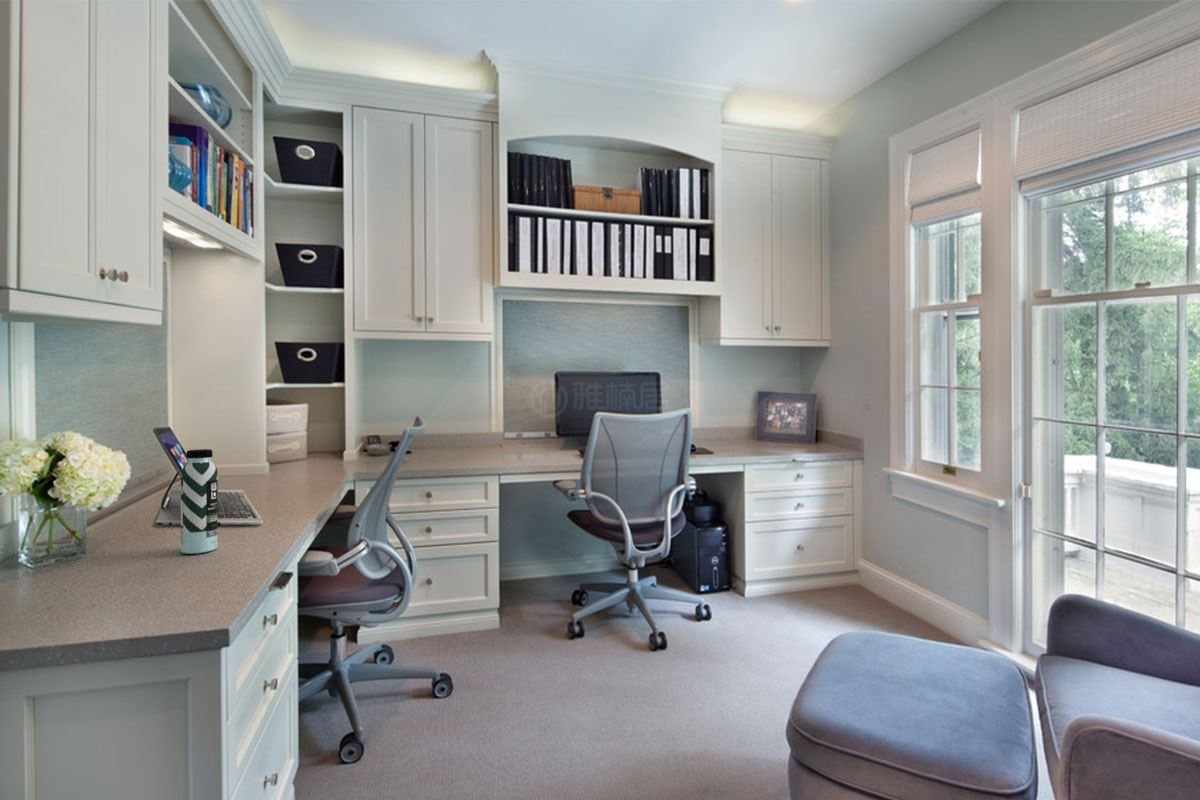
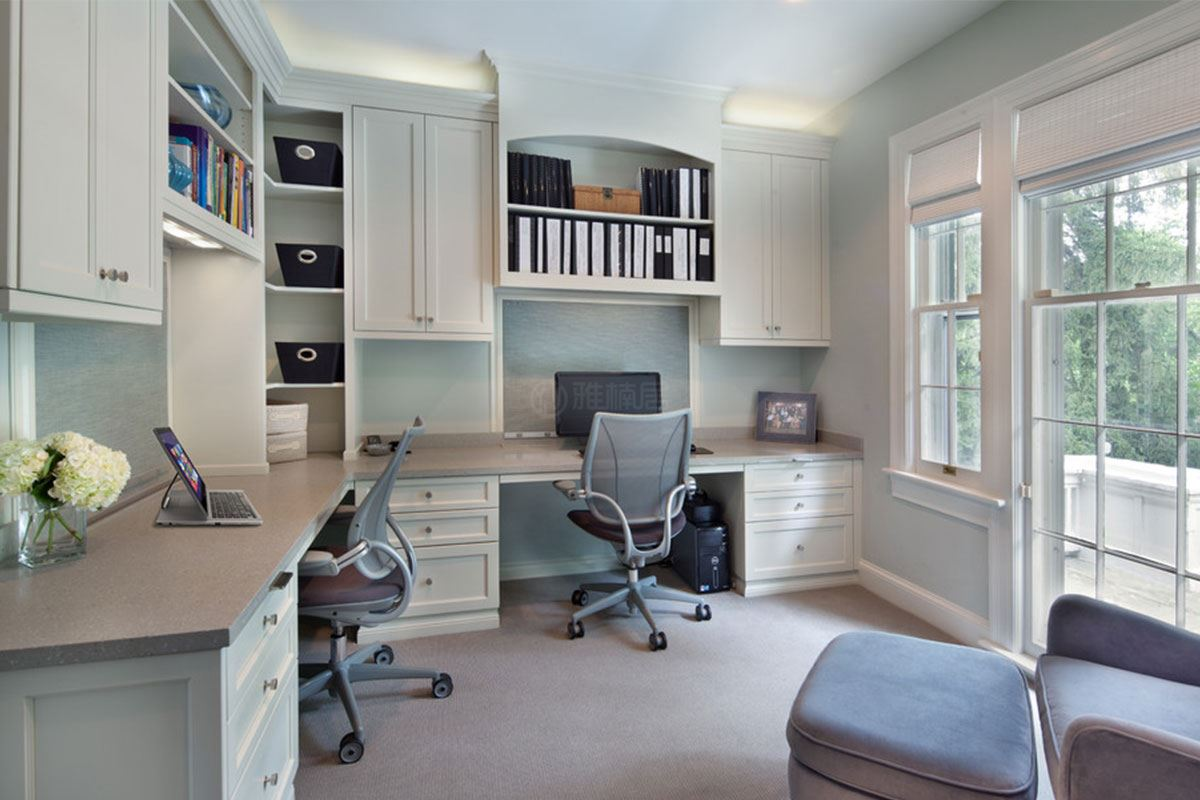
- water bottle (199, 500)
